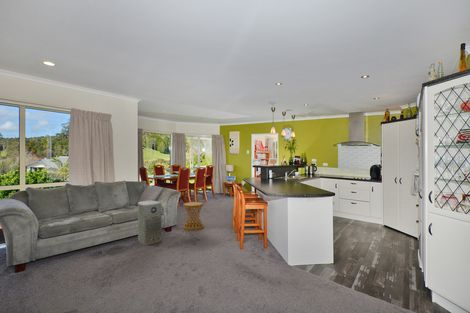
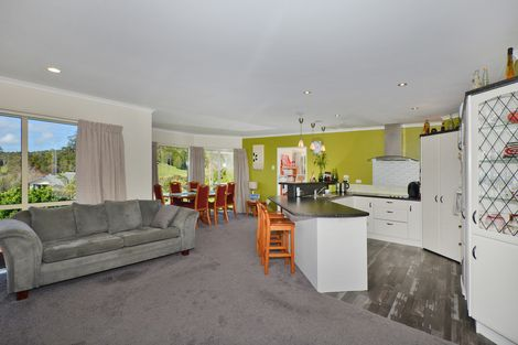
- side table (192, 215)
- air purifier (148, 221)
